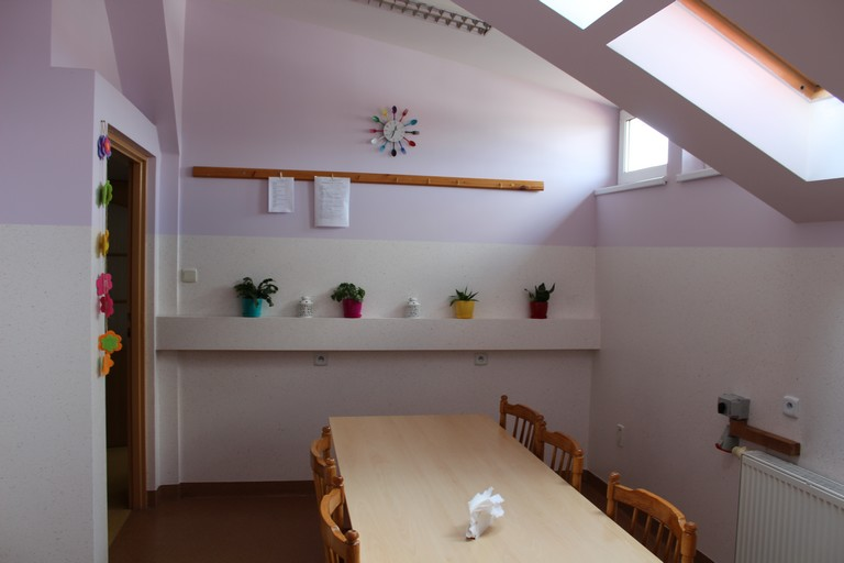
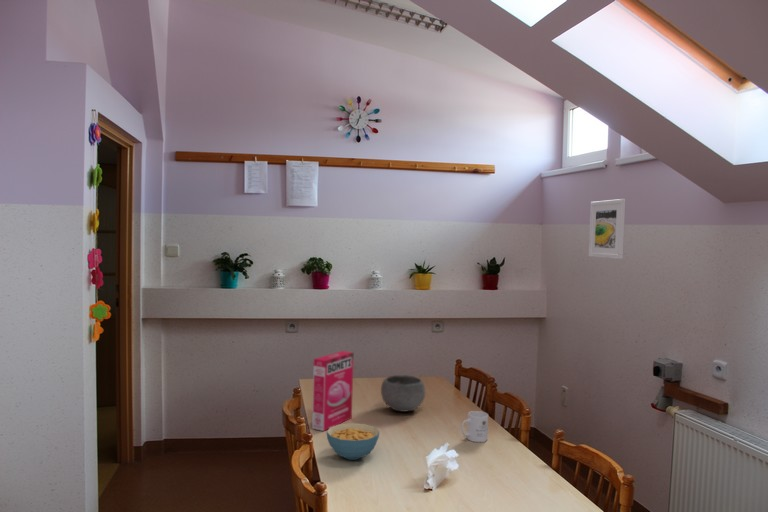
+ cereal bowl (352, 444)
+ mug (473, 427)
+ bowl (402, 394)
+ cereal box (333, 389)
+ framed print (606, 229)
